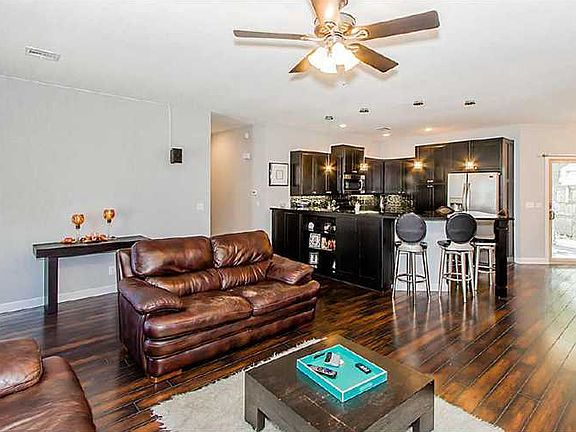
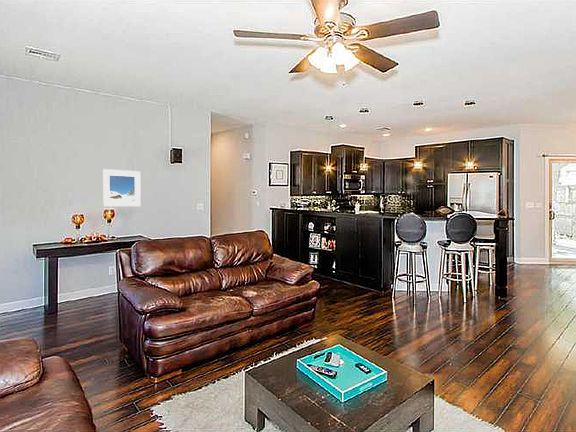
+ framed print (122, 188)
